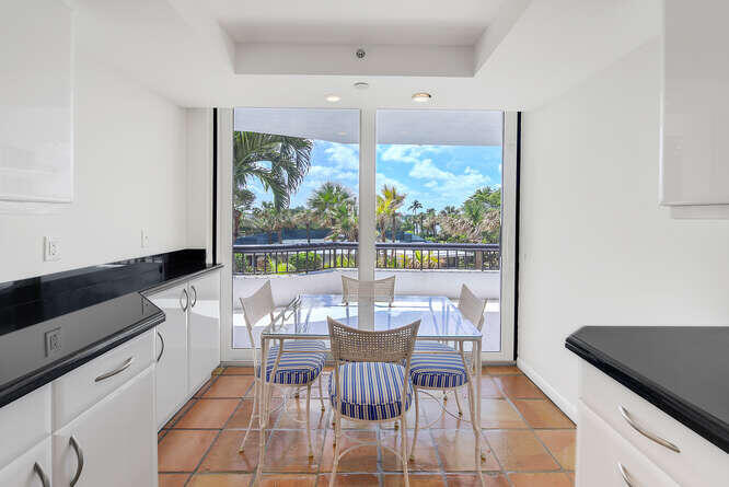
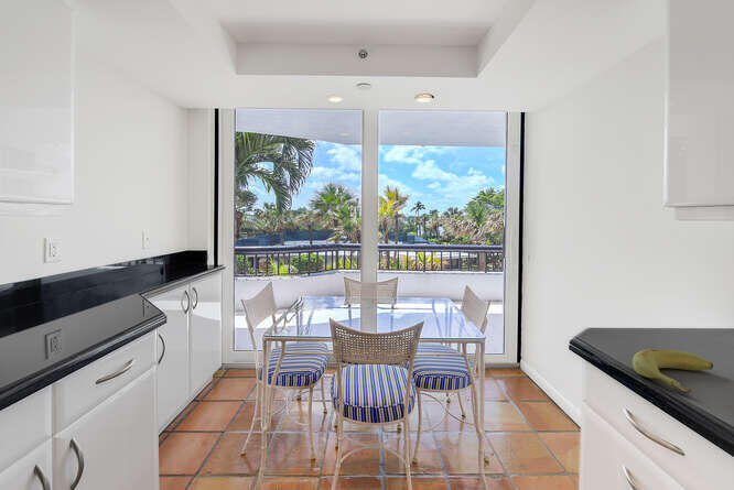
+ banana (676, 368)
